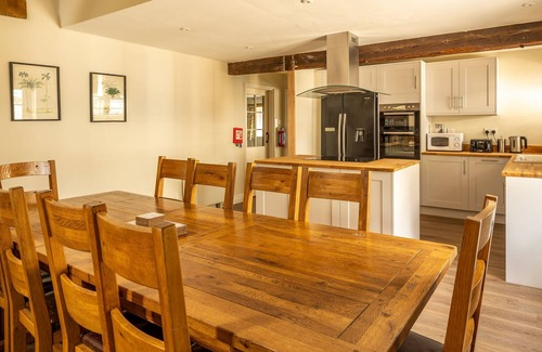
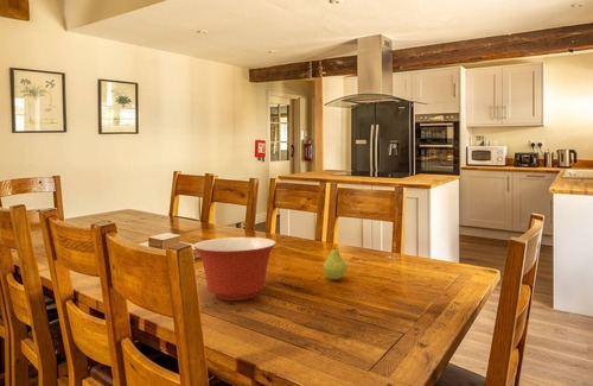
+ mixing bowl (236, 268)
+ fruit (334, 261)
